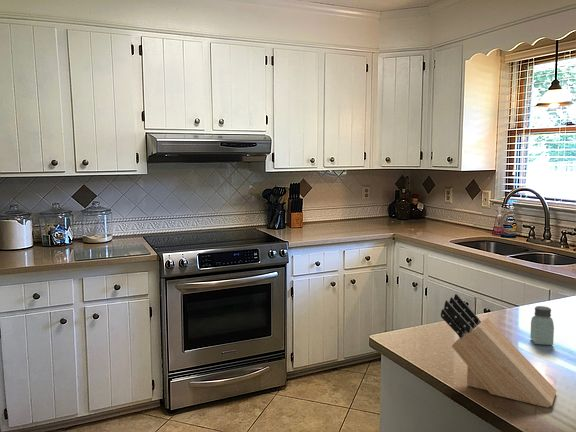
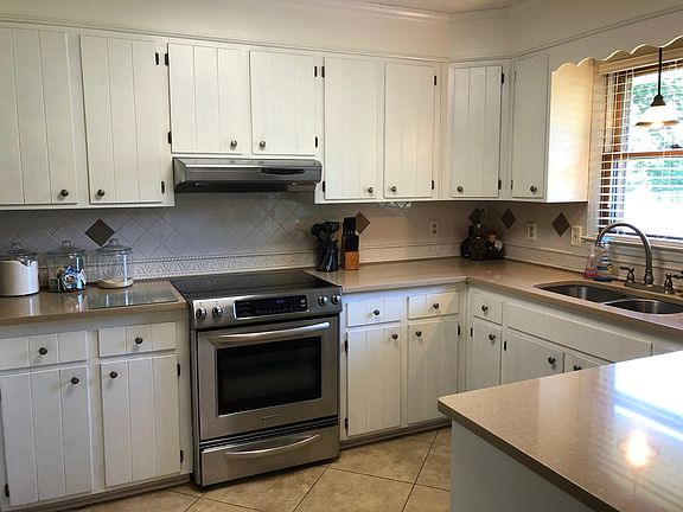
- knife block (494, 345)
- saltshaker (542, 325)
